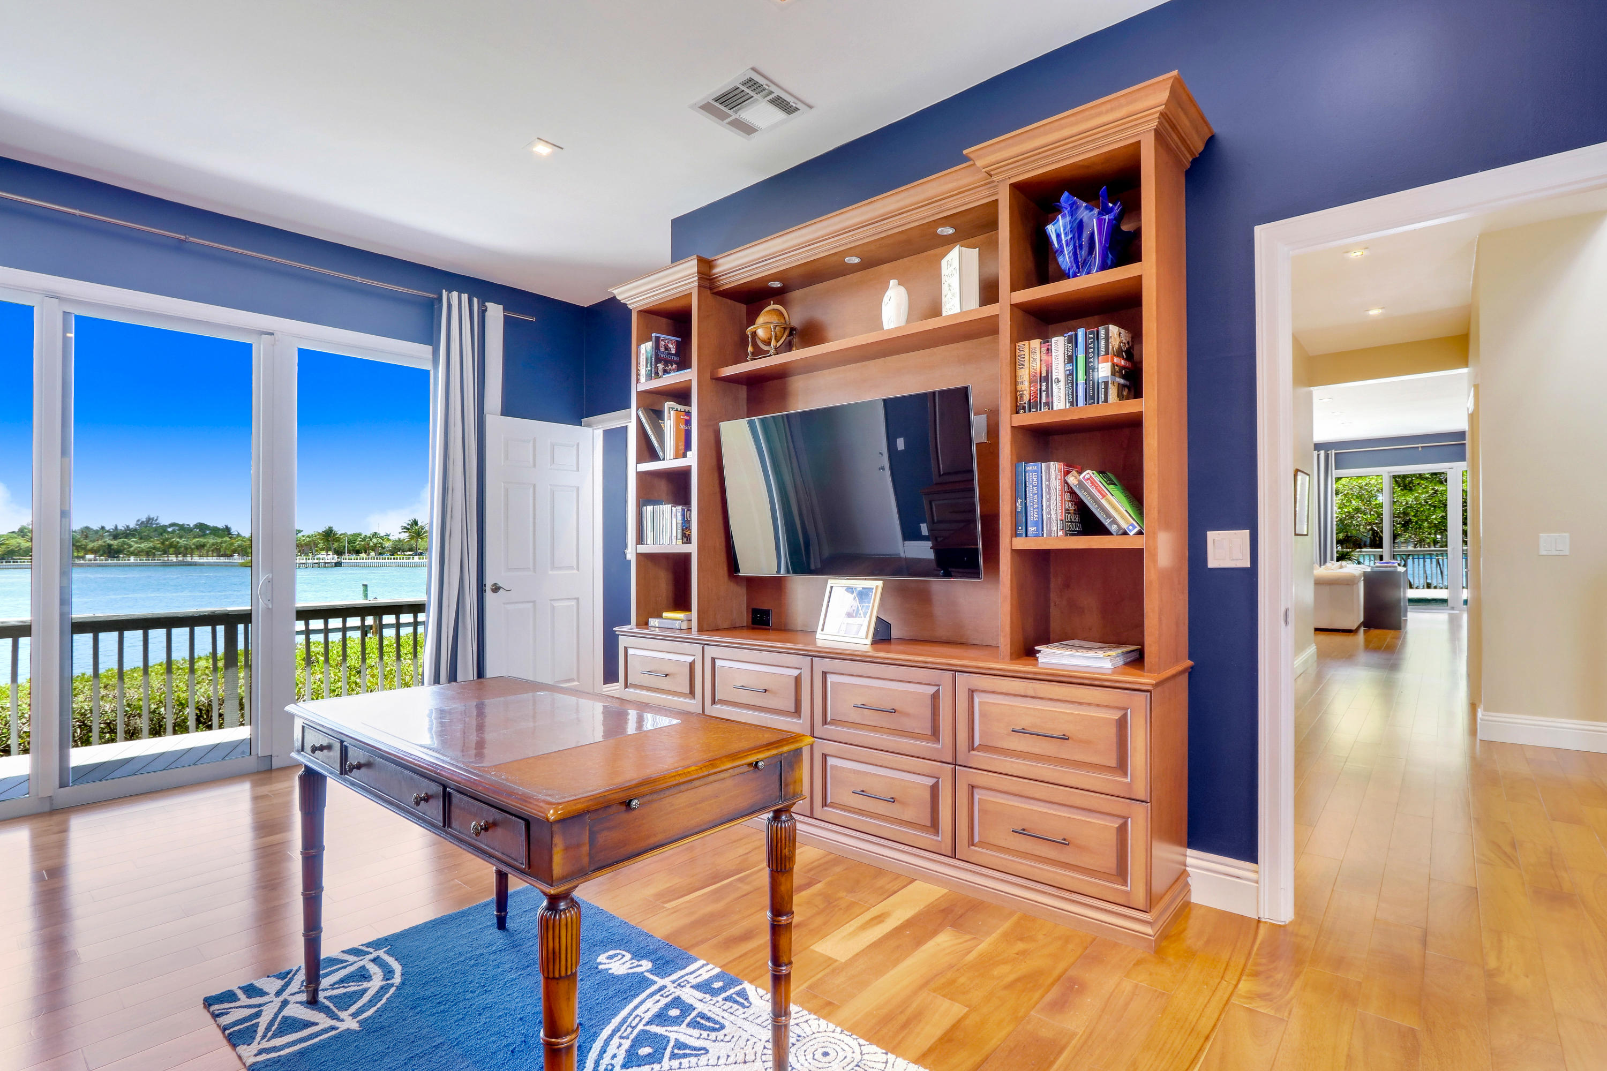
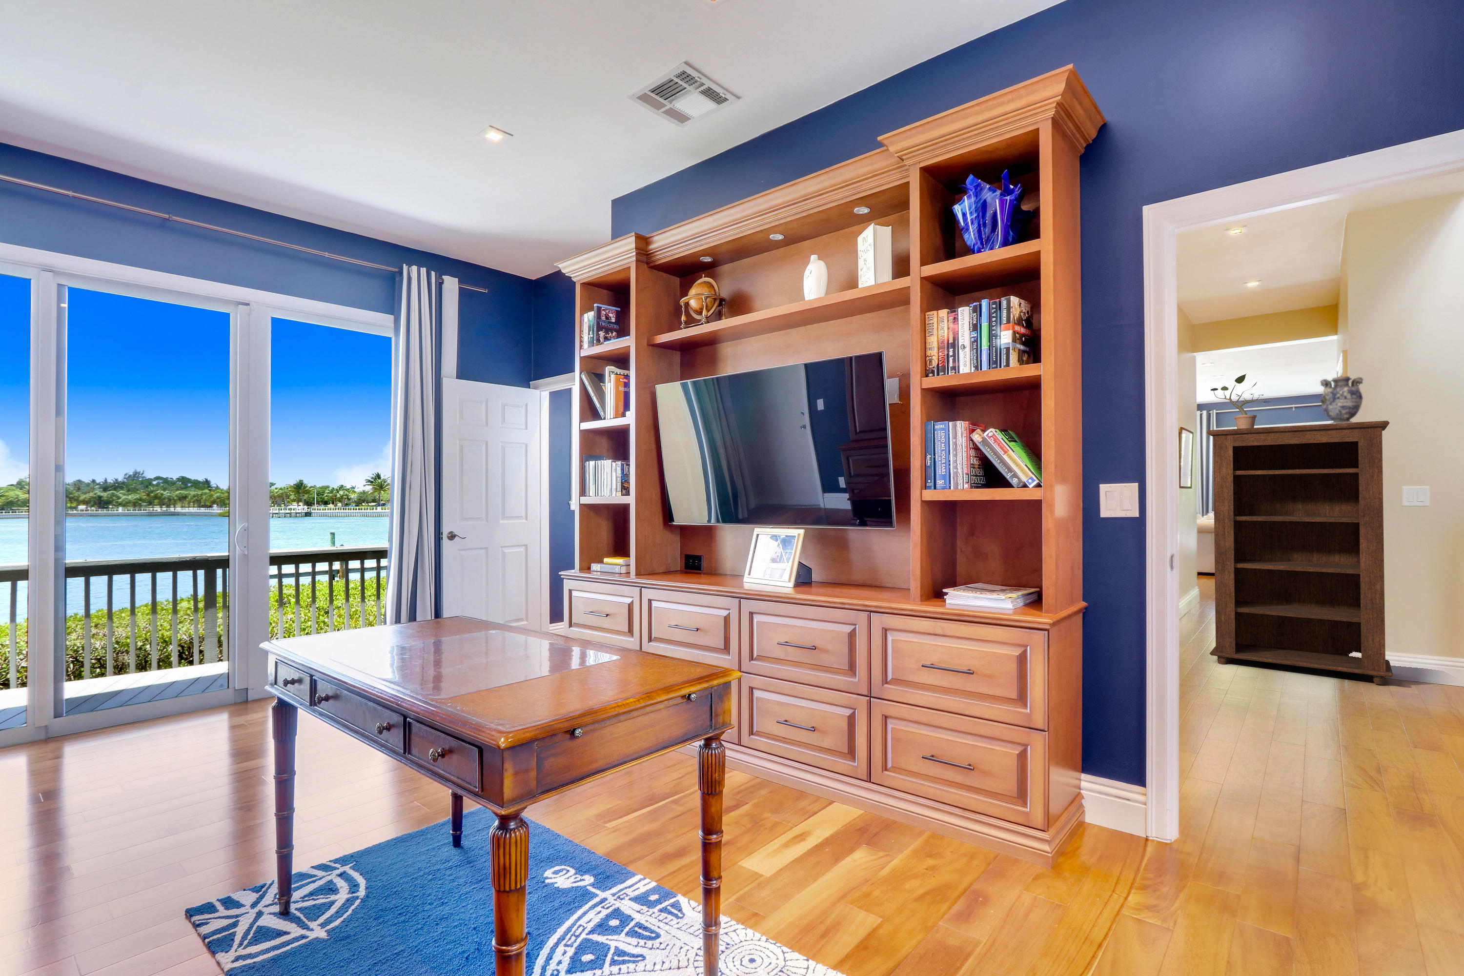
+ potted plant (1241, 403)
+ decorative vase (1342, 400)
+ bookshelf (1295, 548)
